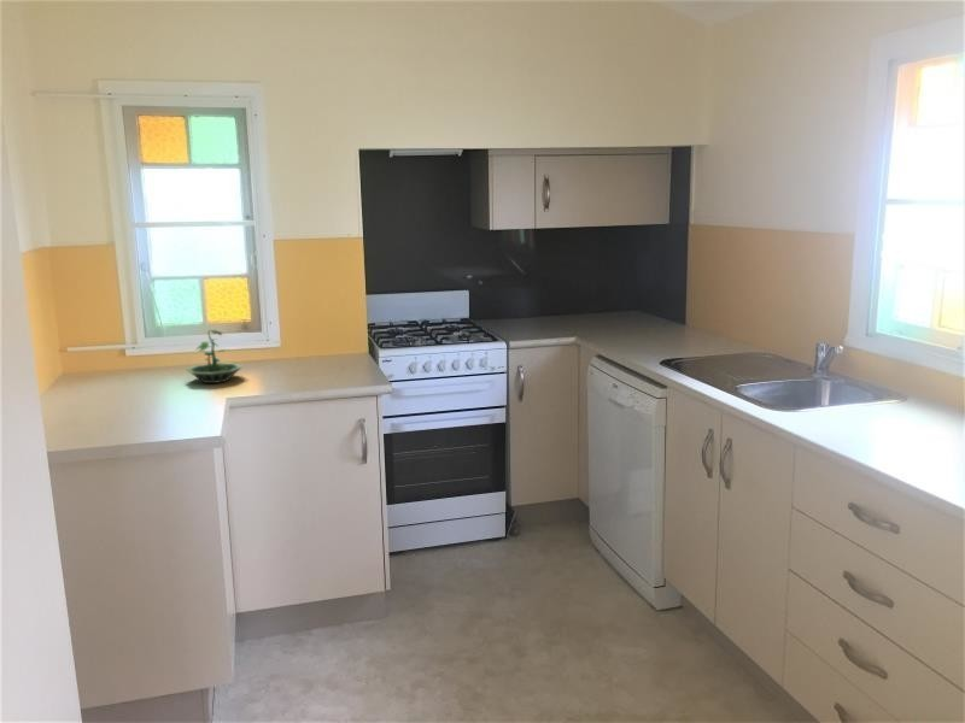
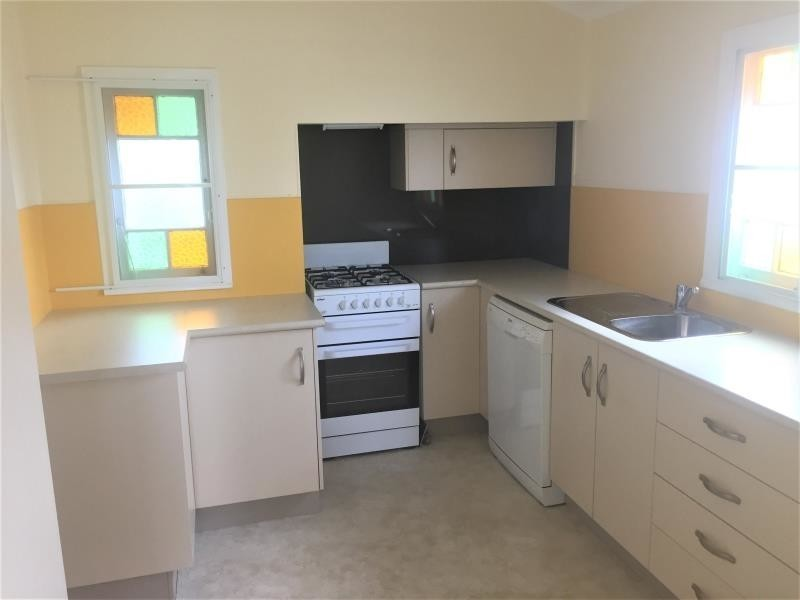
- terrarium (211, 339)
